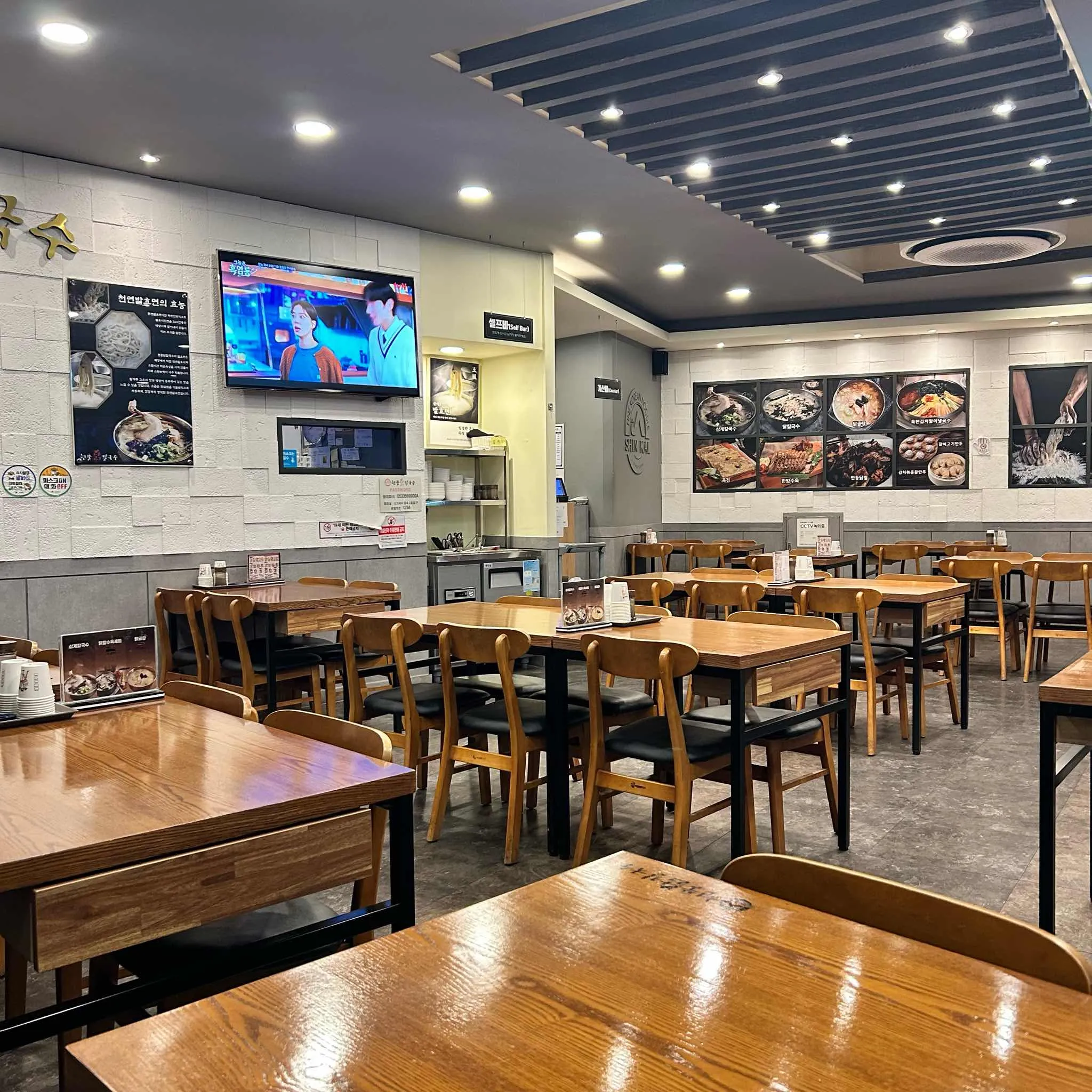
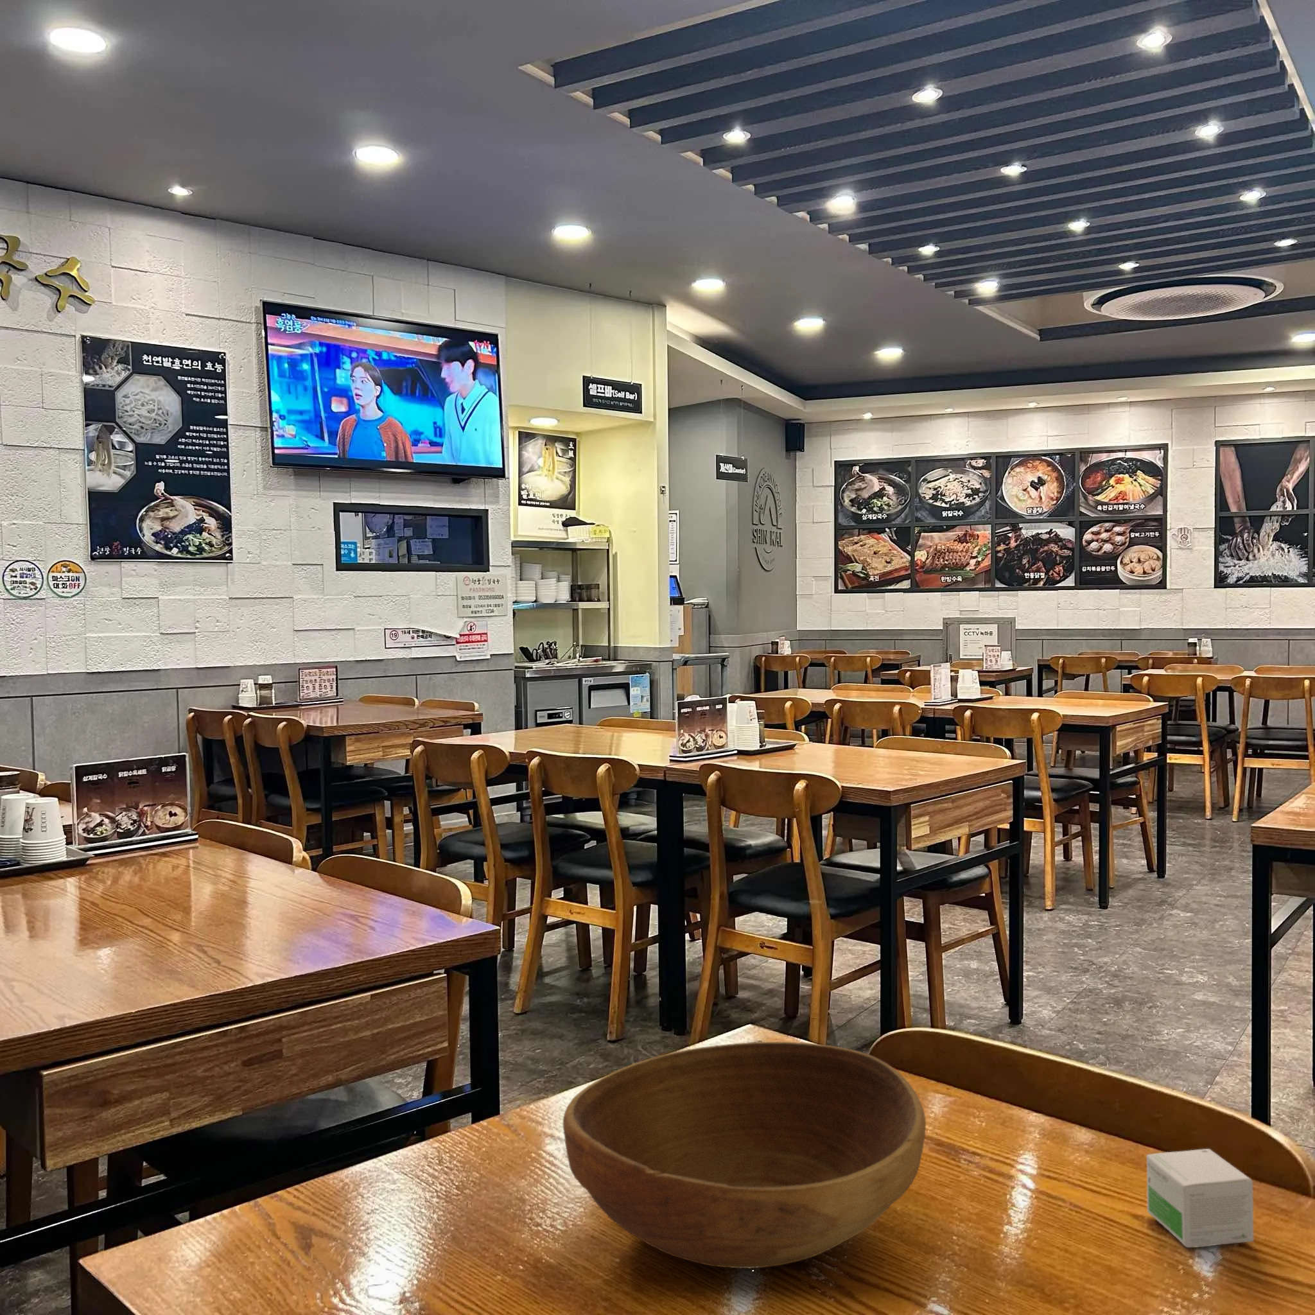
+ bowl (743, 1160)
+ small box (1198, 1197)
